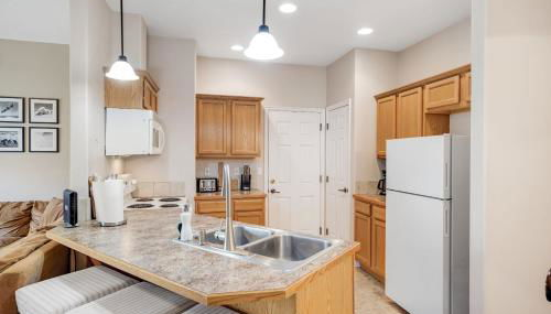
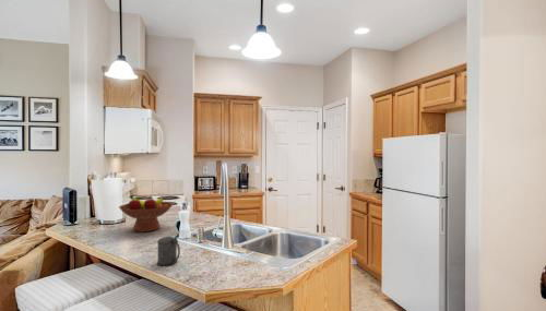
+ beer stein (169, 248)
+ fruit bowl (146, 212)
